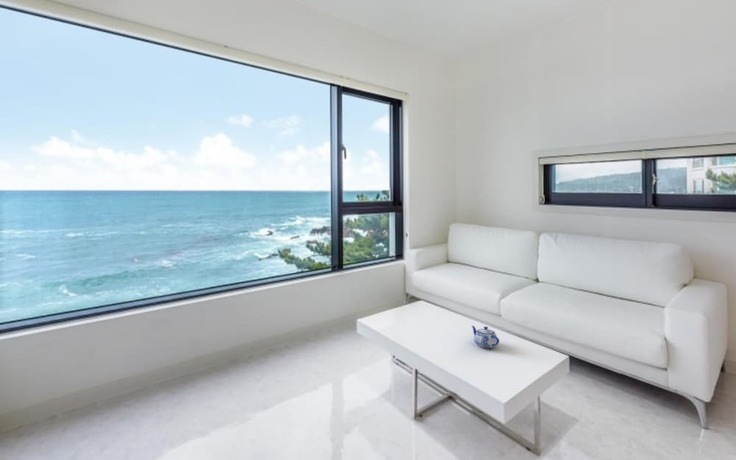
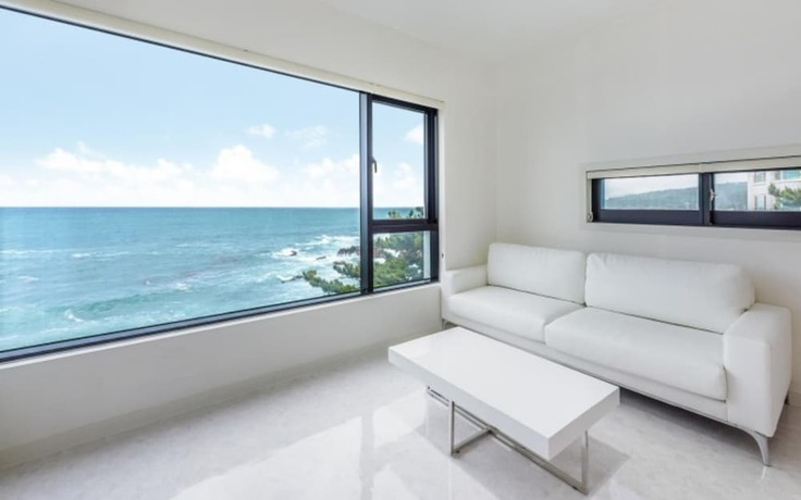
- teapot (484, 335)
